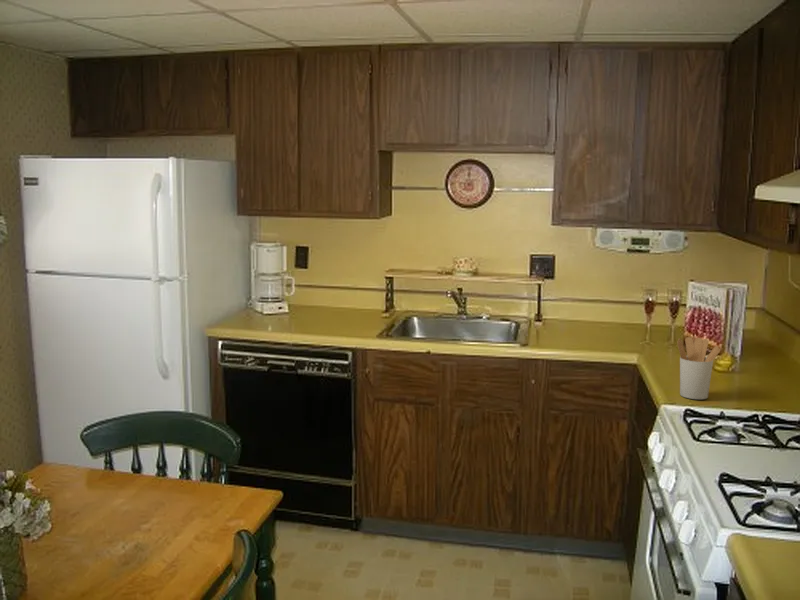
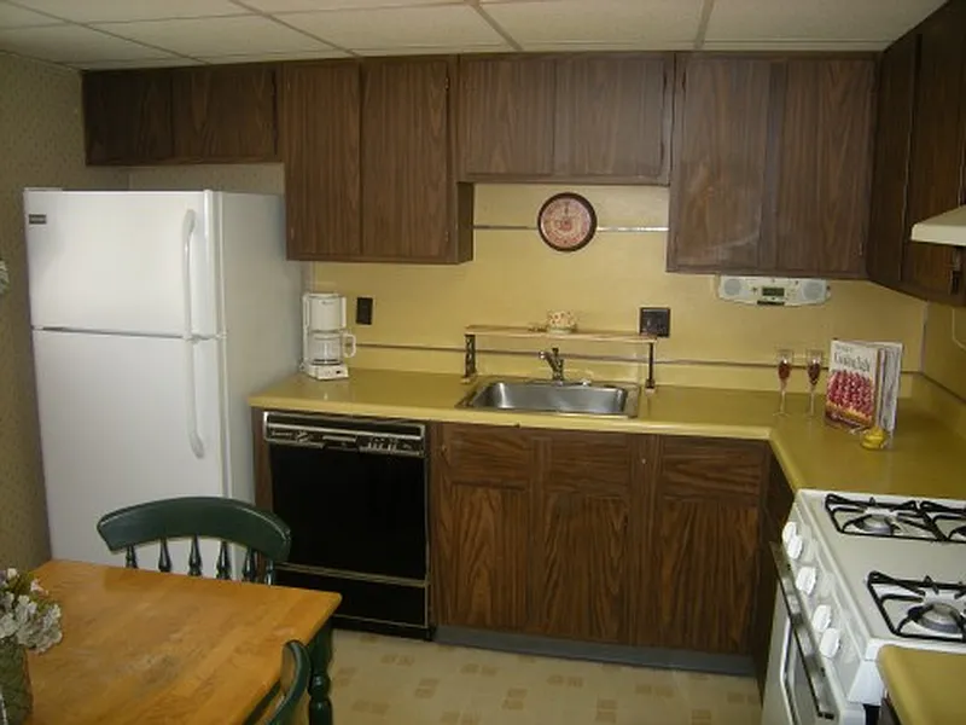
- utensil holder (695, 366)
